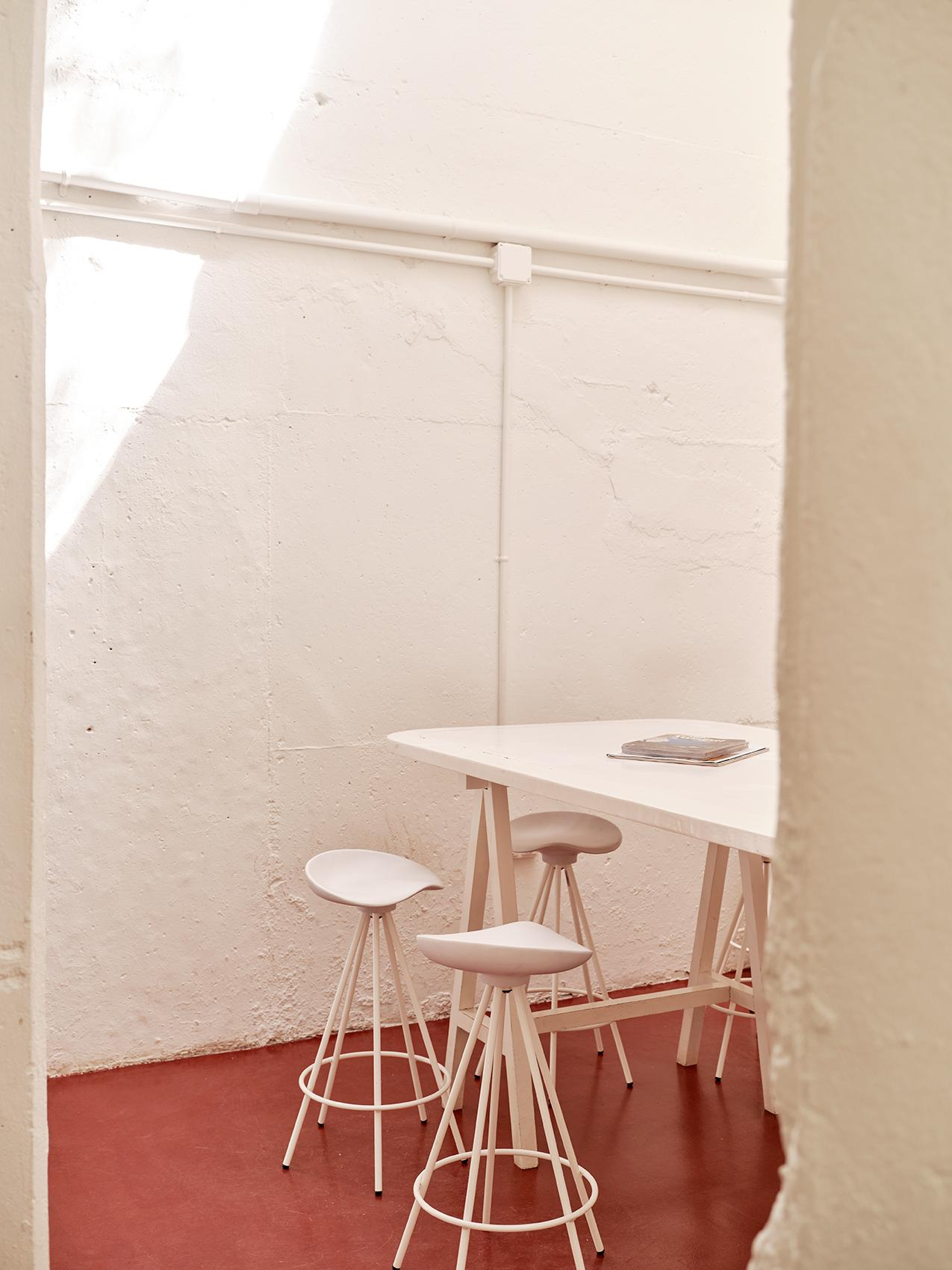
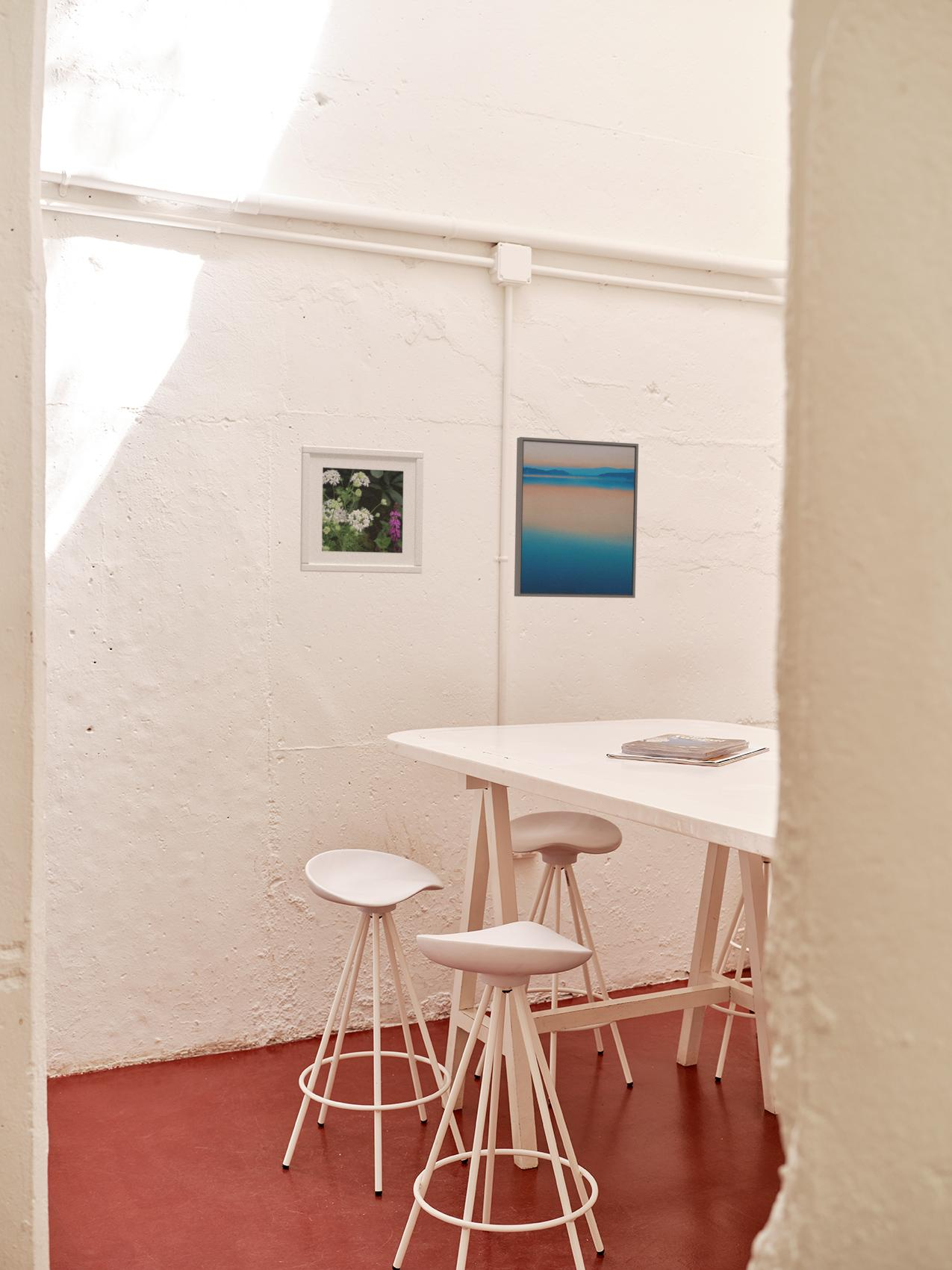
+ wall art (576, 519)
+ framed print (362, 510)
